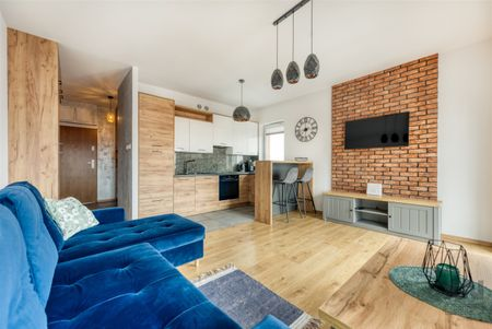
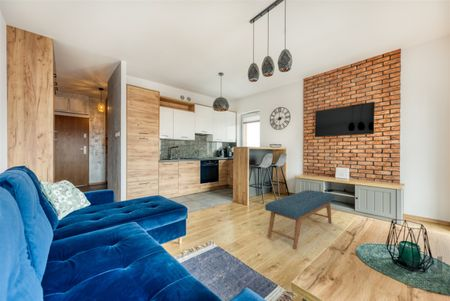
+ bench (302, 213)
